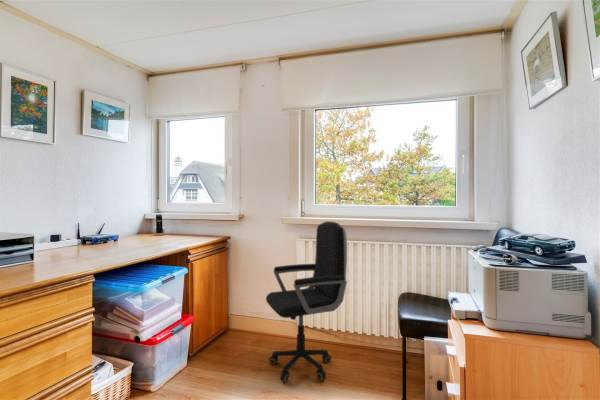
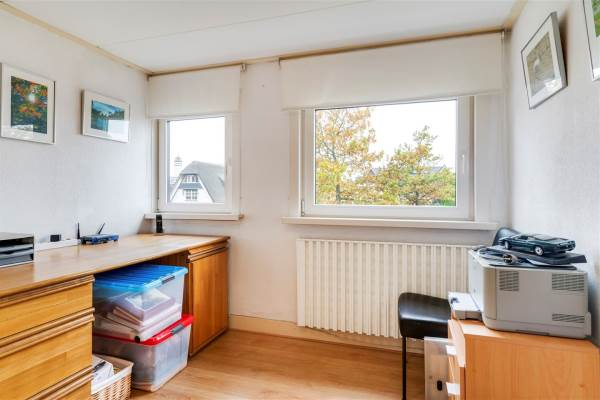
- office chair (306, 293)
